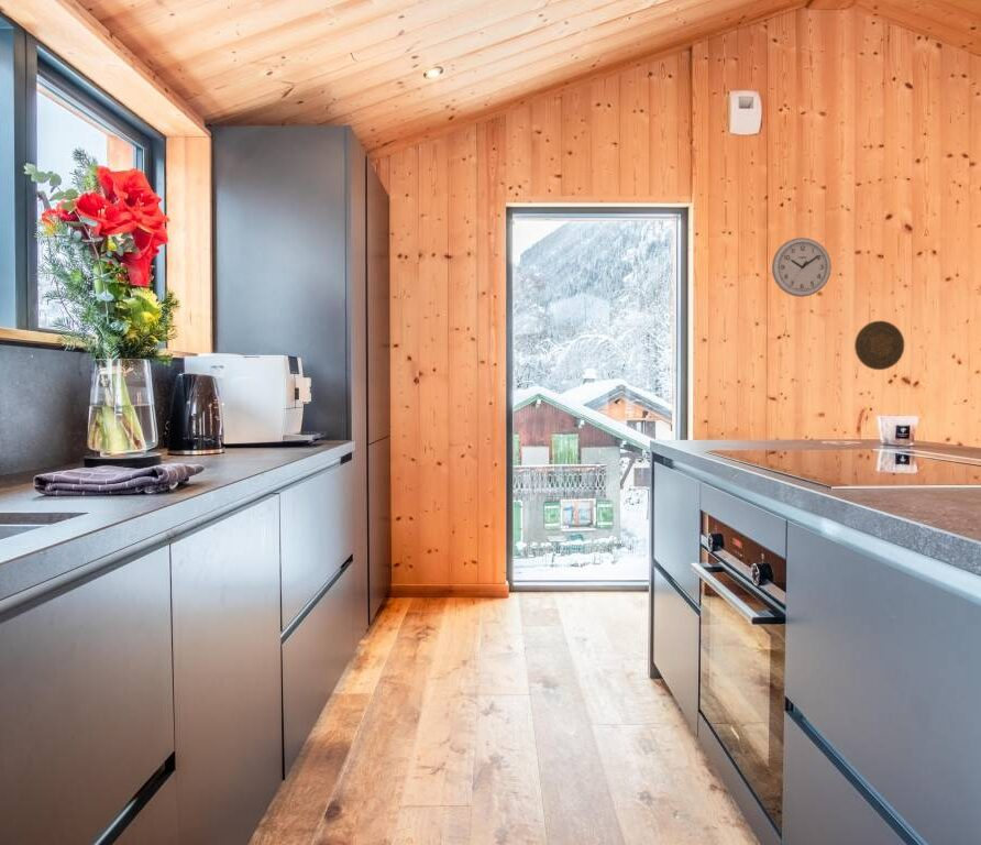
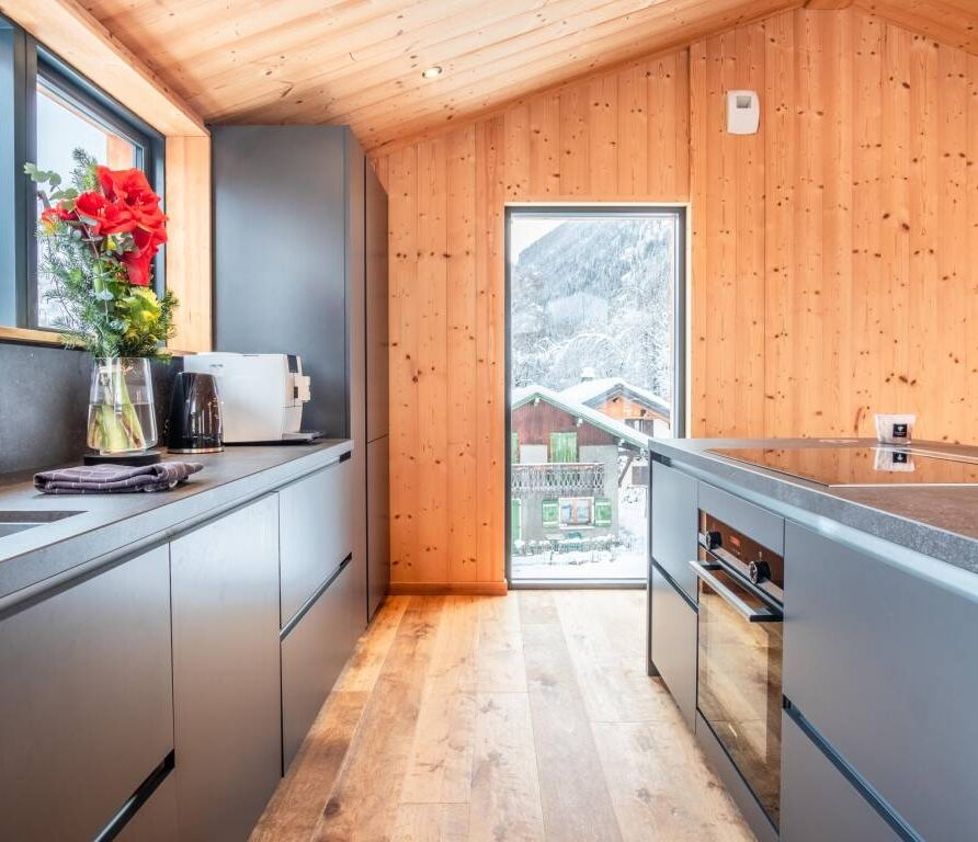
- wall clock (802, 266)
- decorative plate (880, 344)
